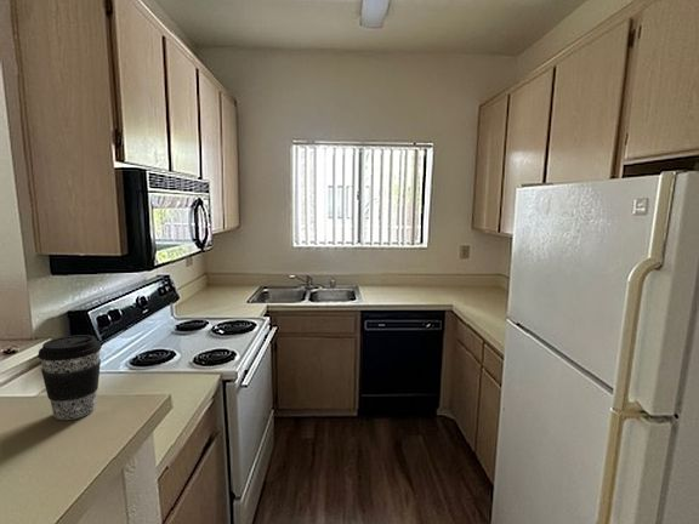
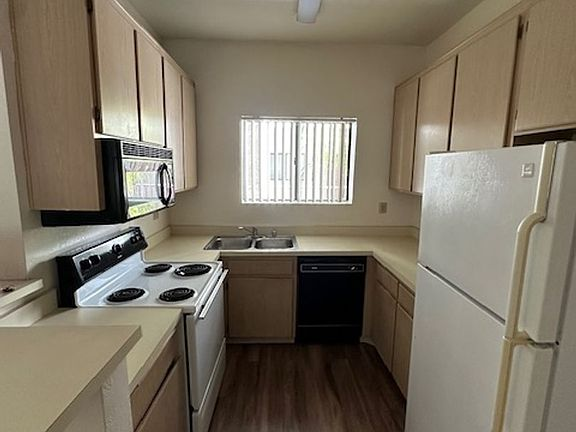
- coffee cup (72, 376)
